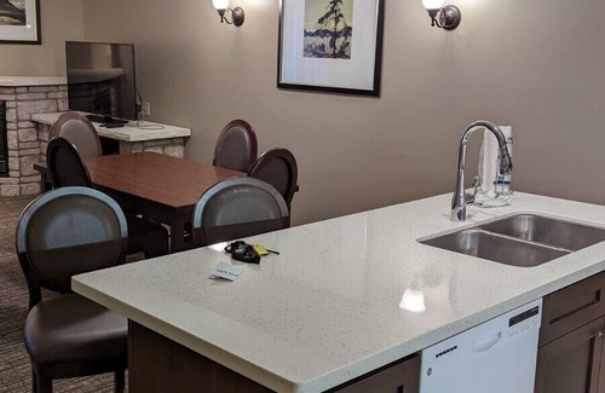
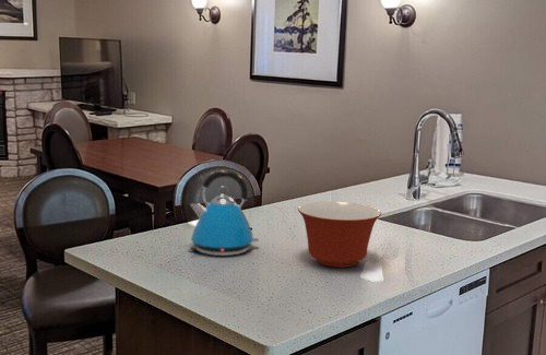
+ kettle (225, 209)
+ mixing bowl (337, 235)
